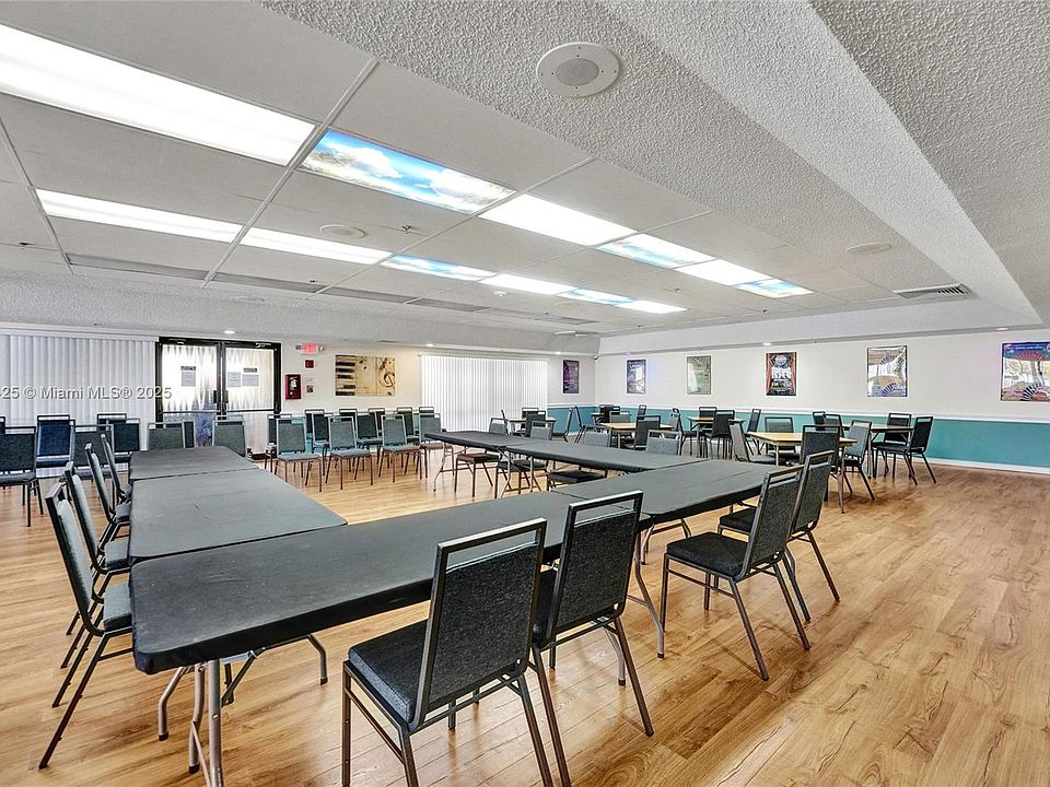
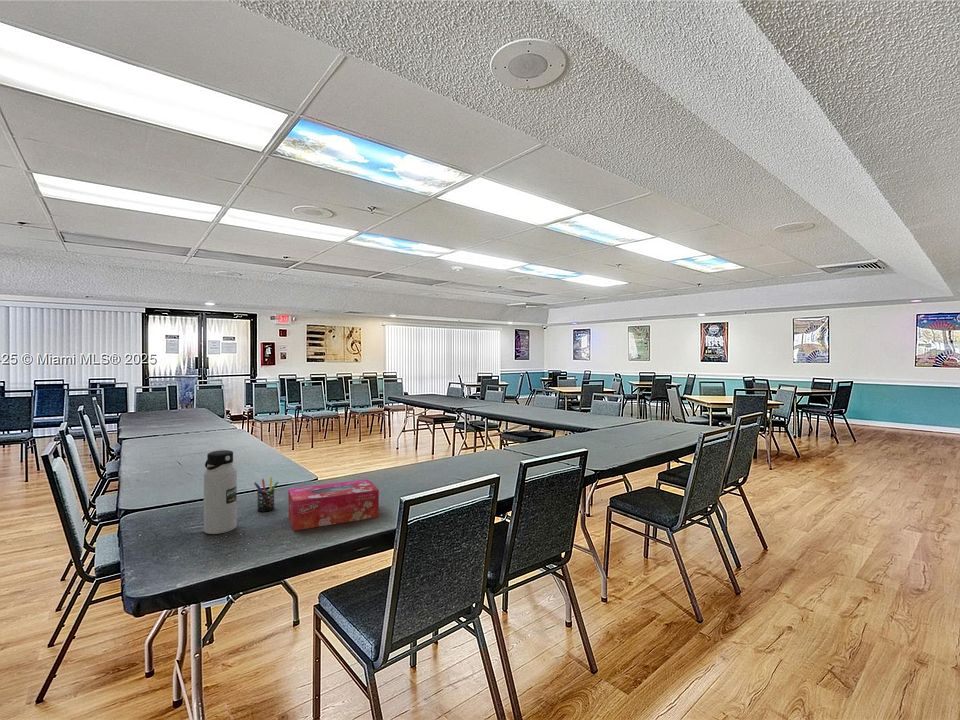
+ pen holder (267, 492)
+ tissue box (333, 502)
+ water bottle (220, 490)
